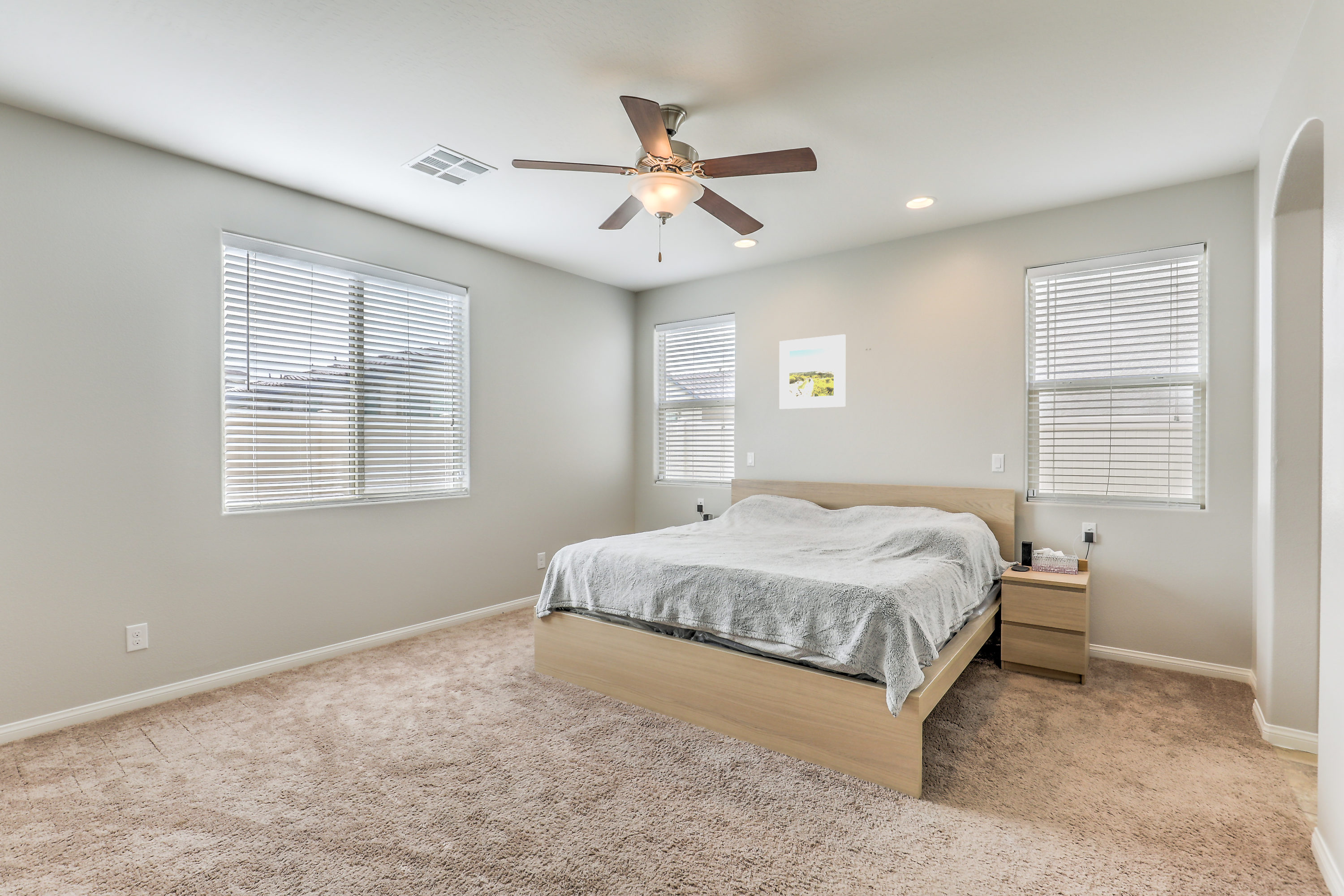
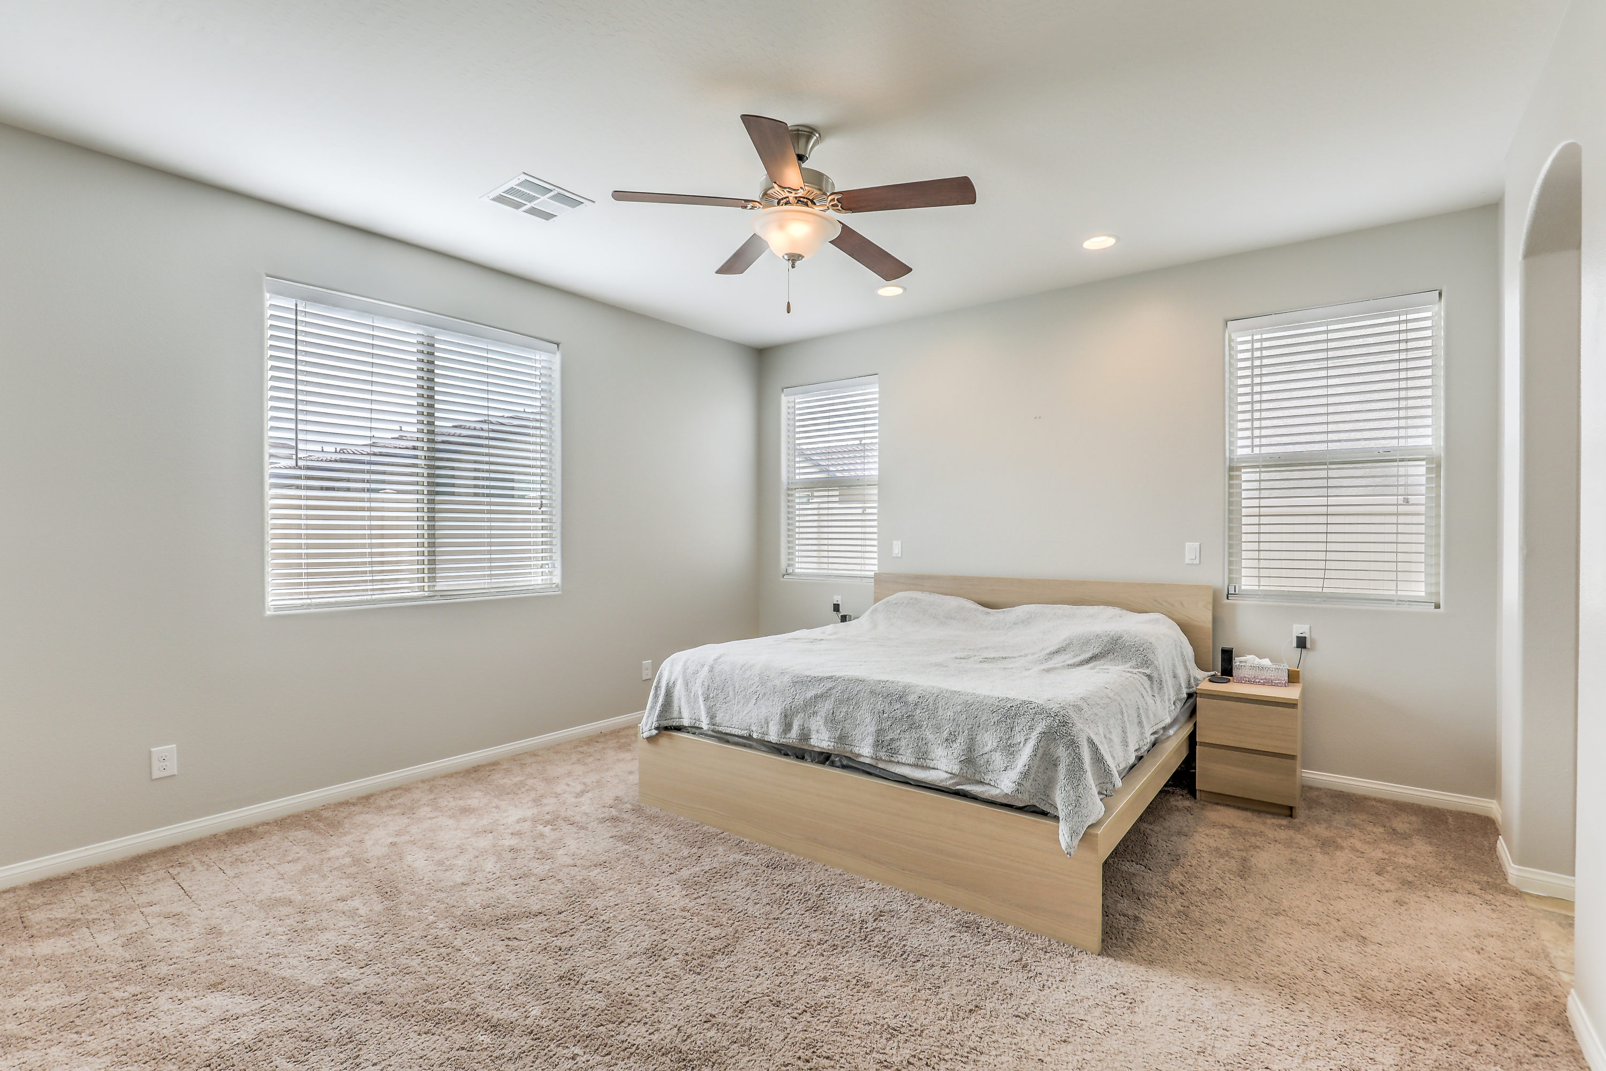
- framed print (811, 373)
